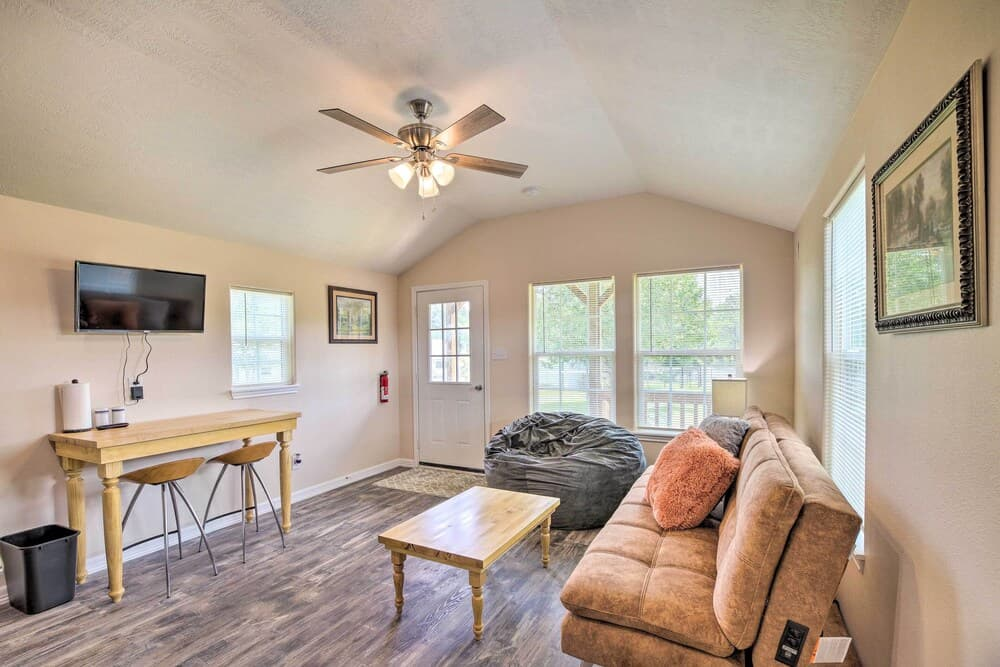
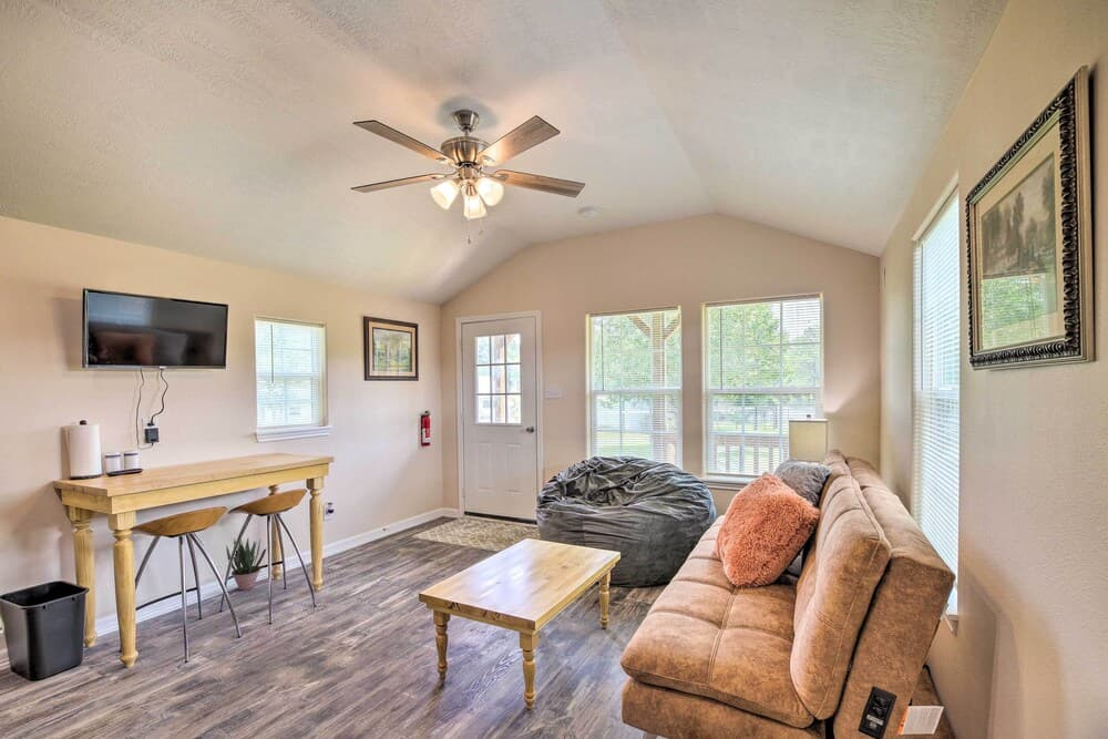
+ potted plant (246, 563)
